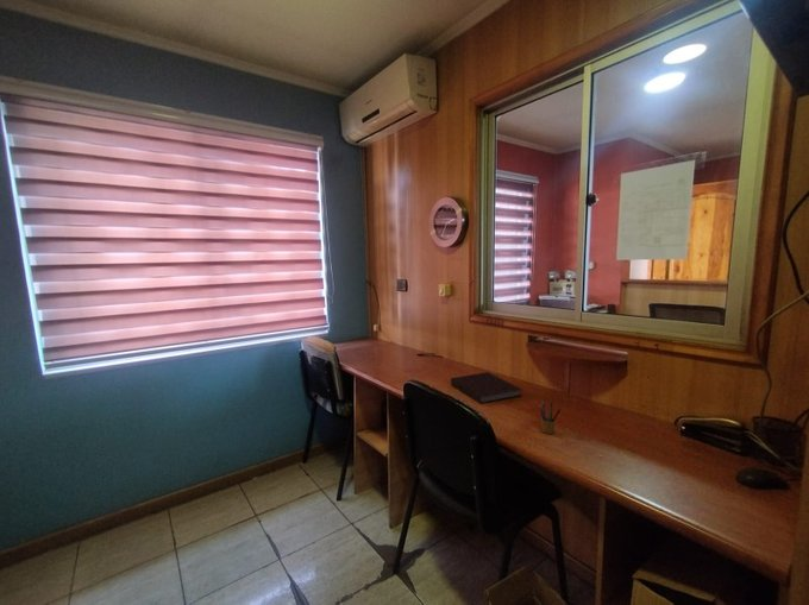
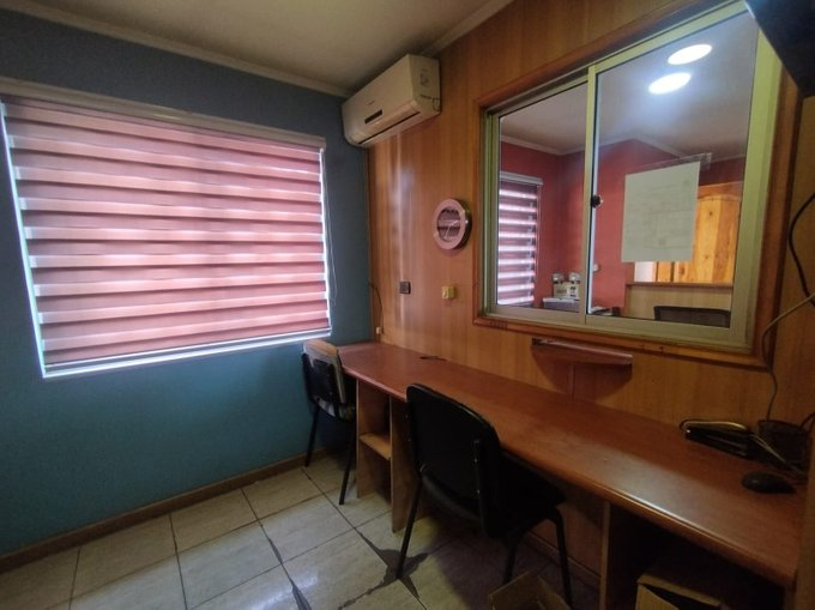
- notebook (484, 386)
- pencil box (550, 416)
